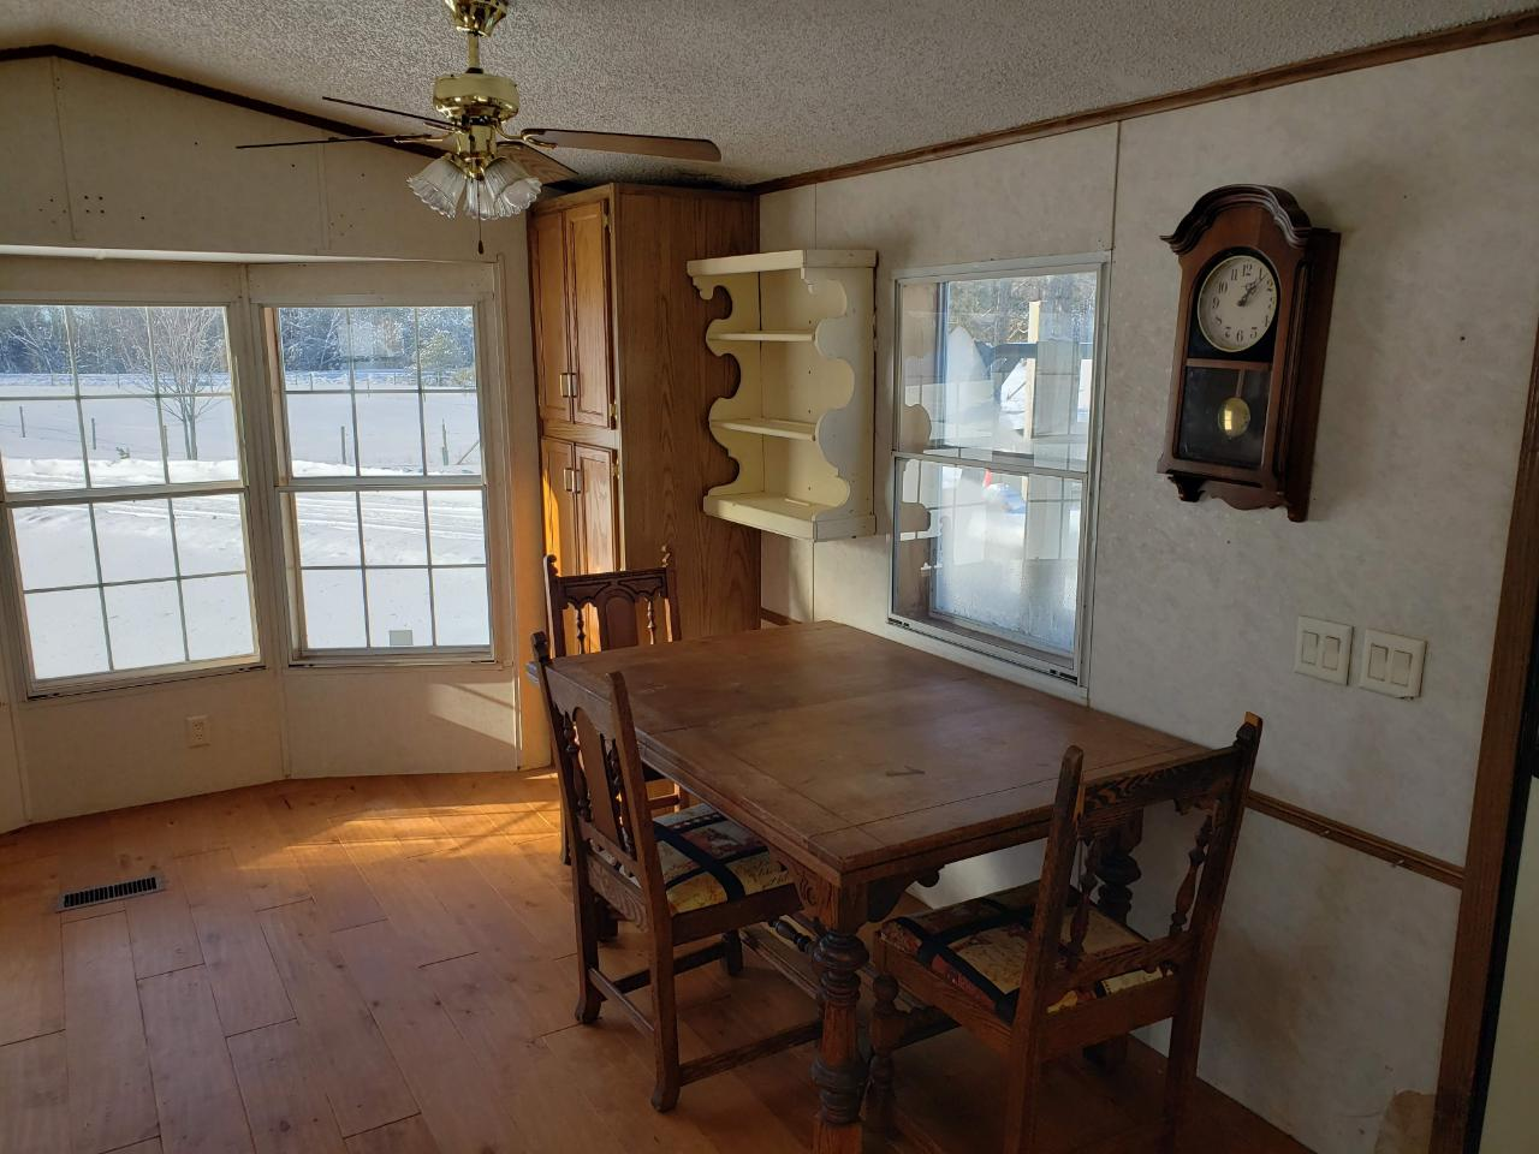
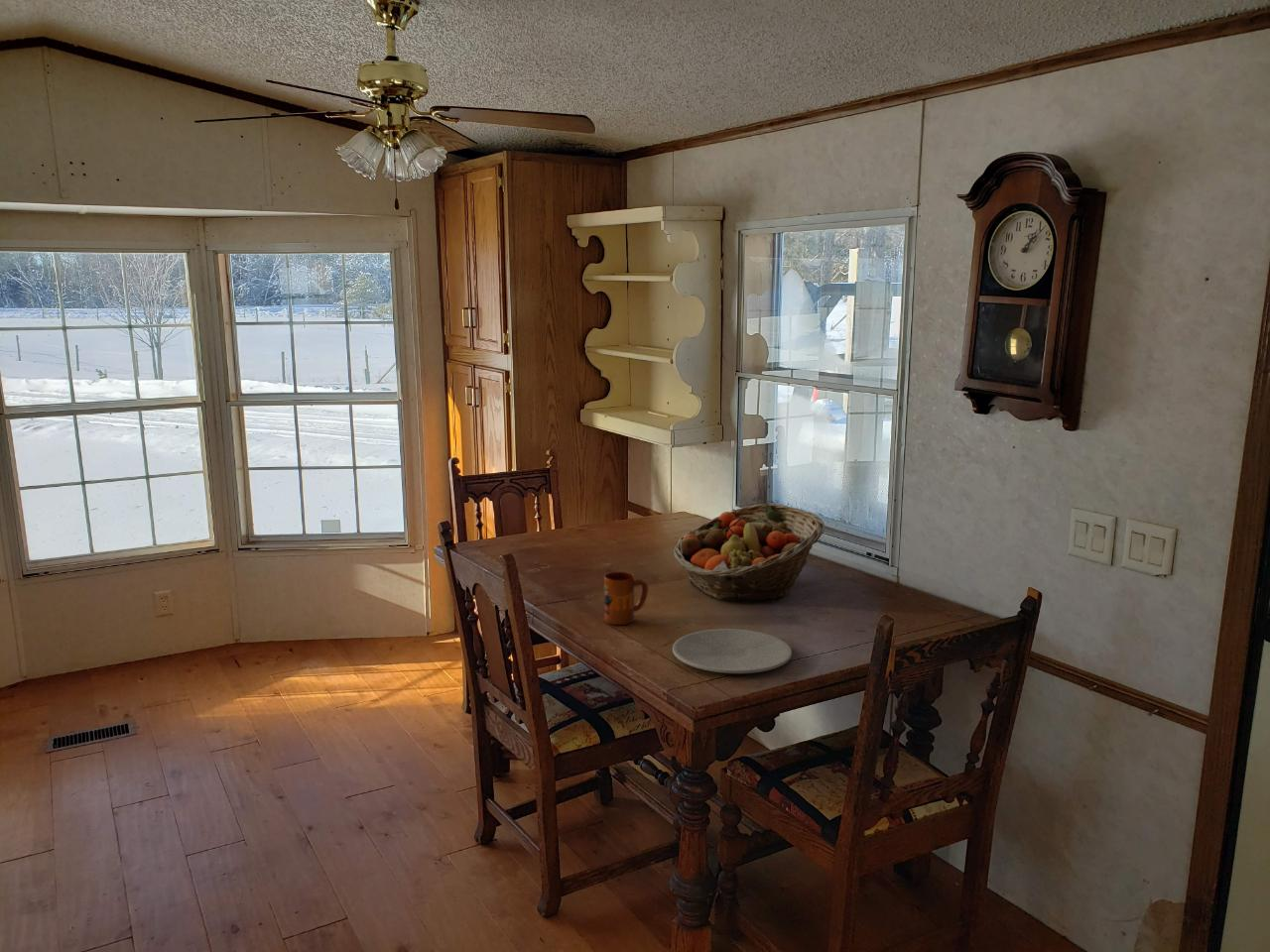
+ mug (626, 597)
+ plate (731, 652)
+ fruit basket (747, 549)
